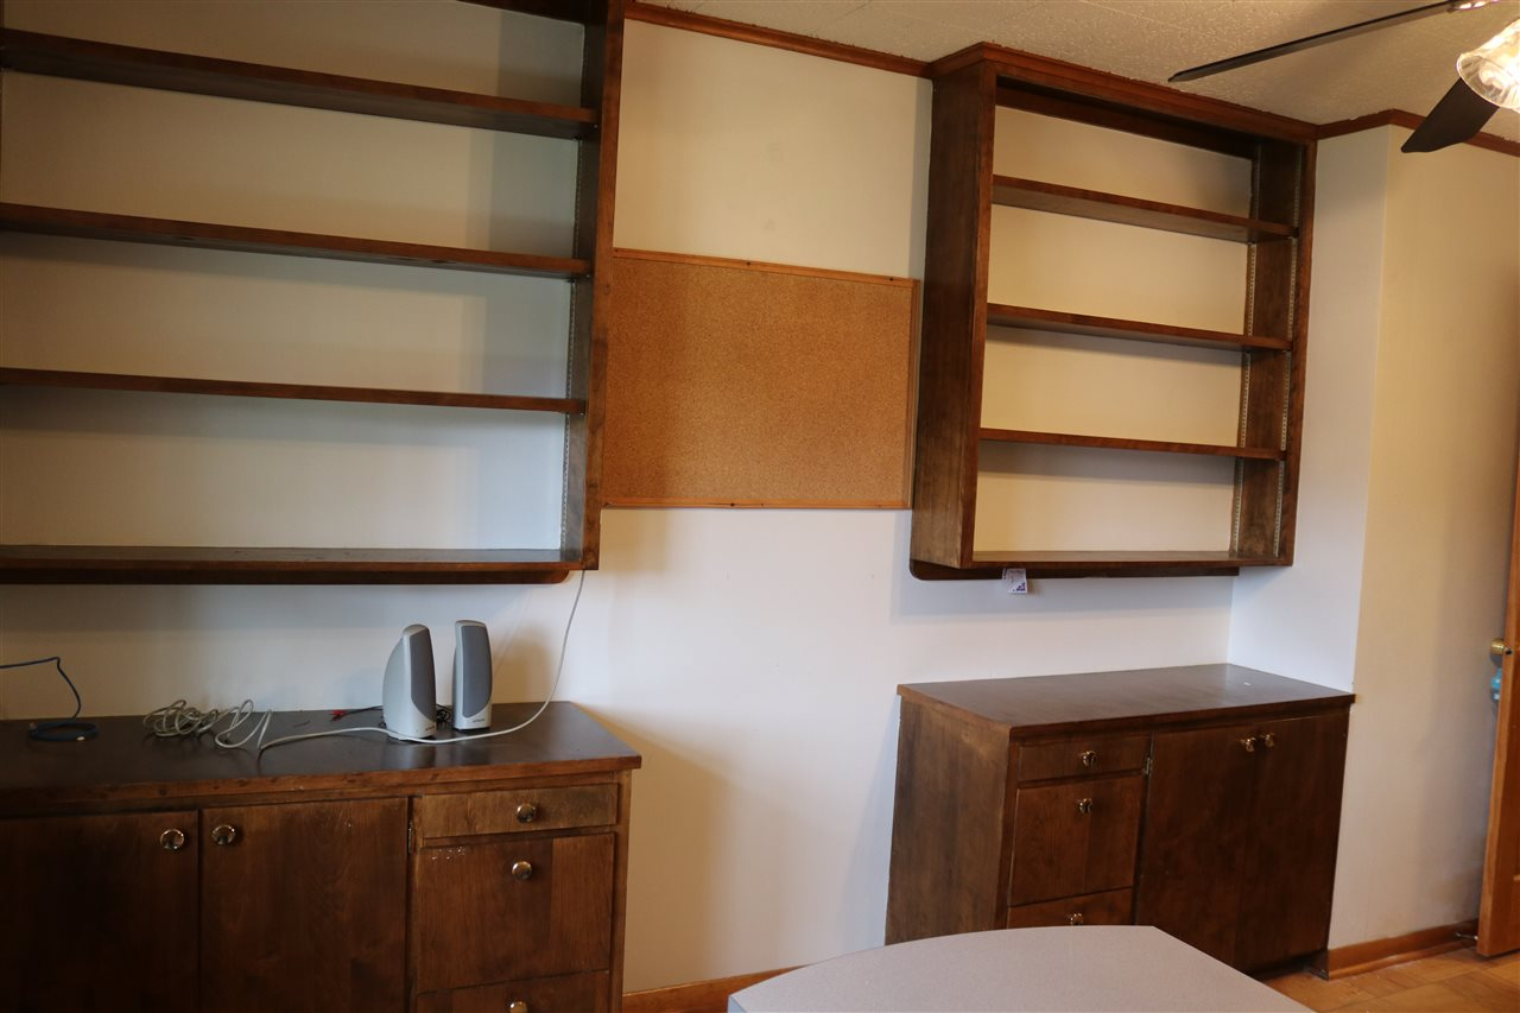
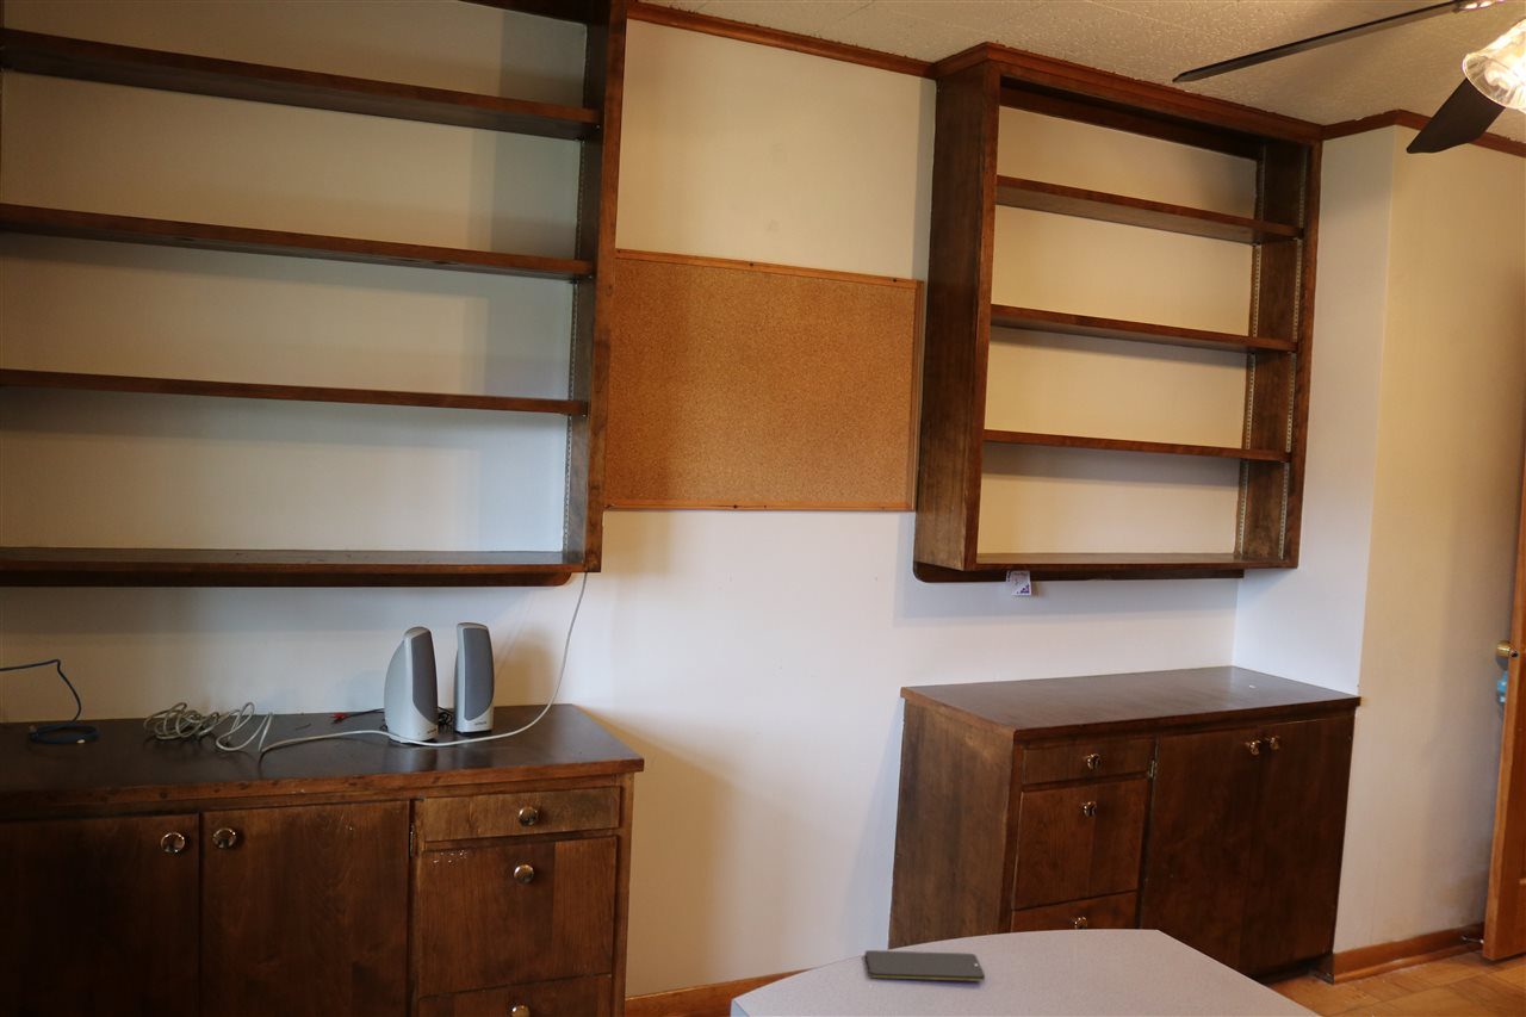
+ smartphone (923, 965)
